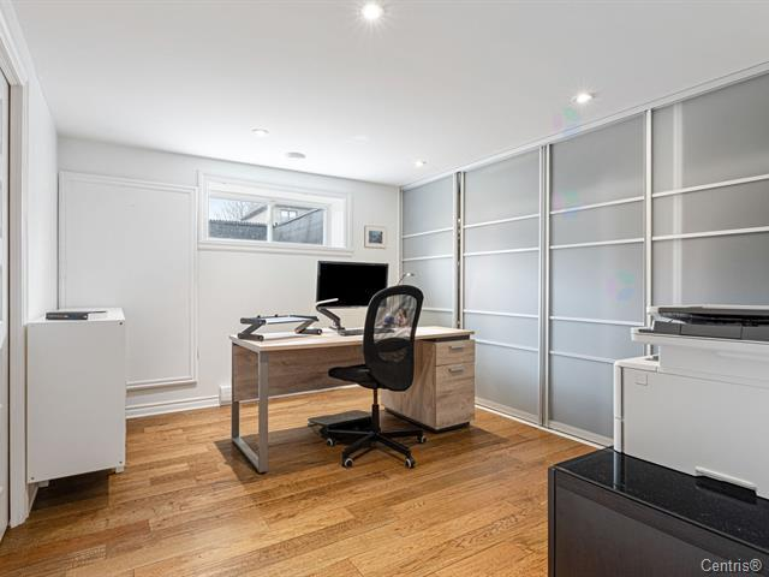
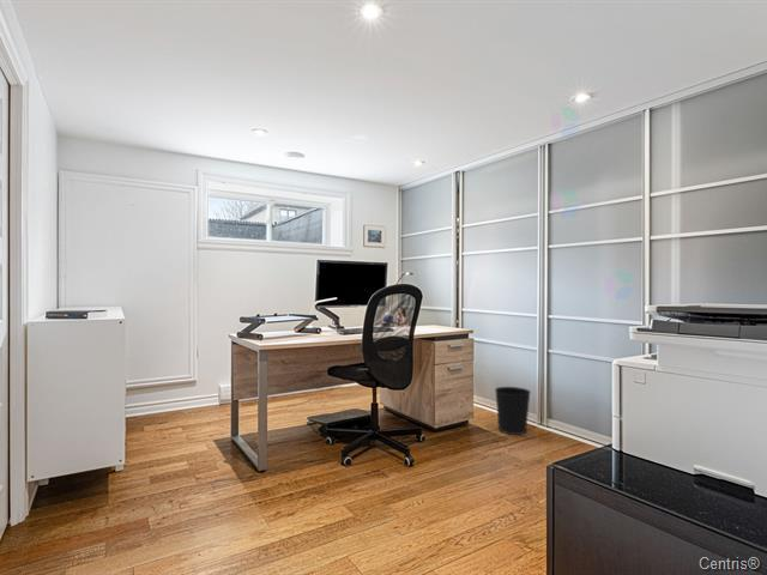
+ wastebasket (512, 410)
